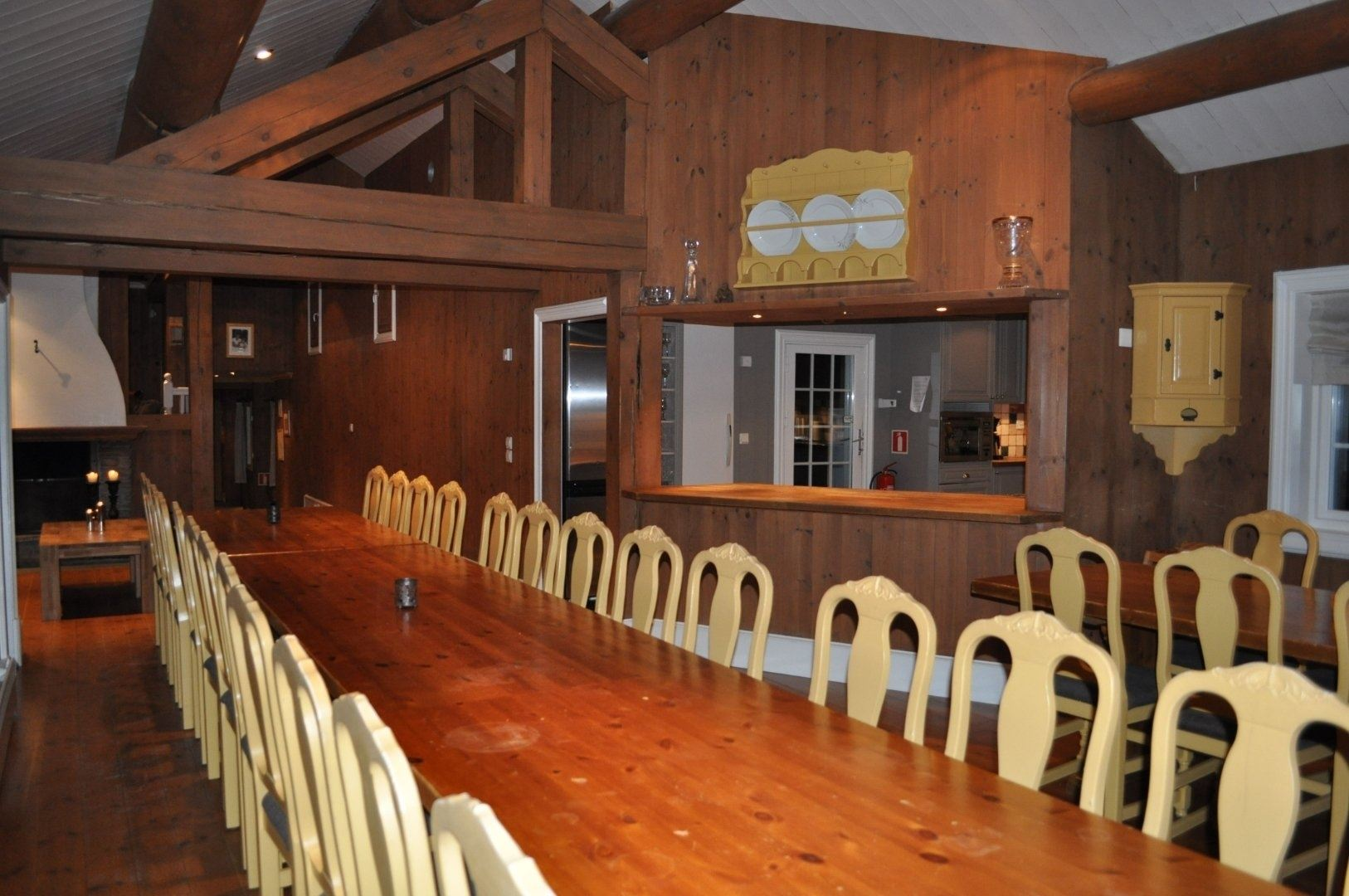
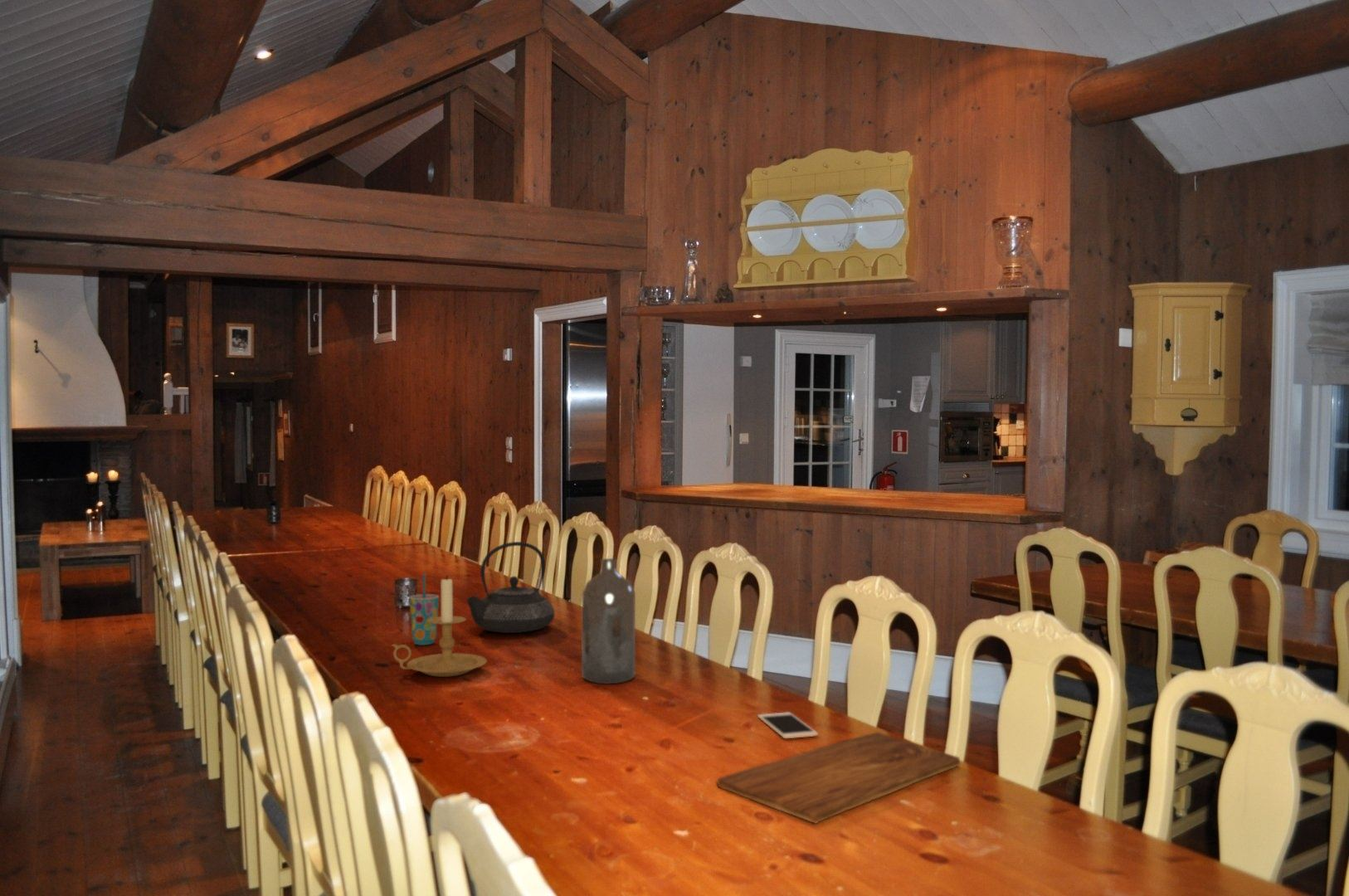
+ bottle (608, 619)
+ cell phone (787, 724)
+ cutting board (845, 771)
+ teapot (509, 587)
+ candle holder (446, 623)
+ cup (424, 608)
